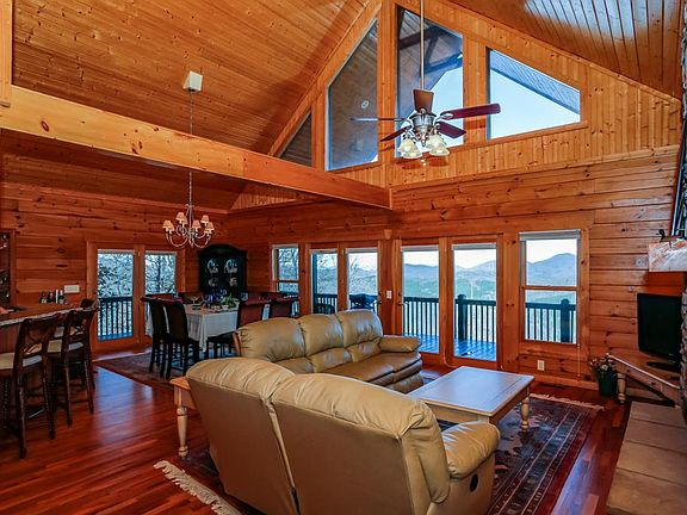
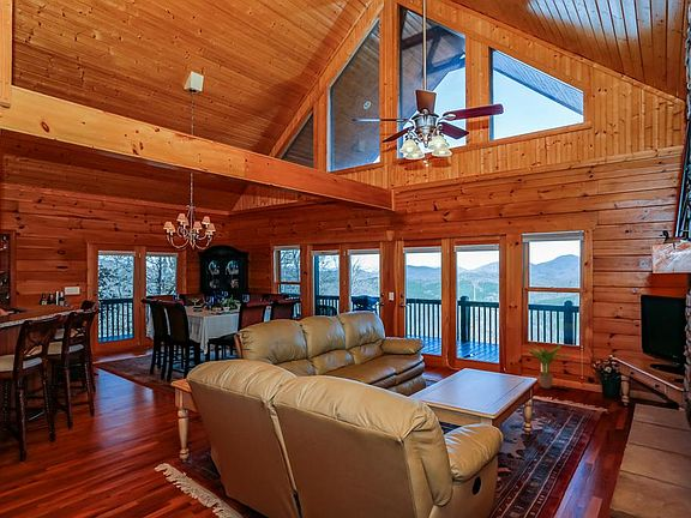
+ potted plant (545, 363)
